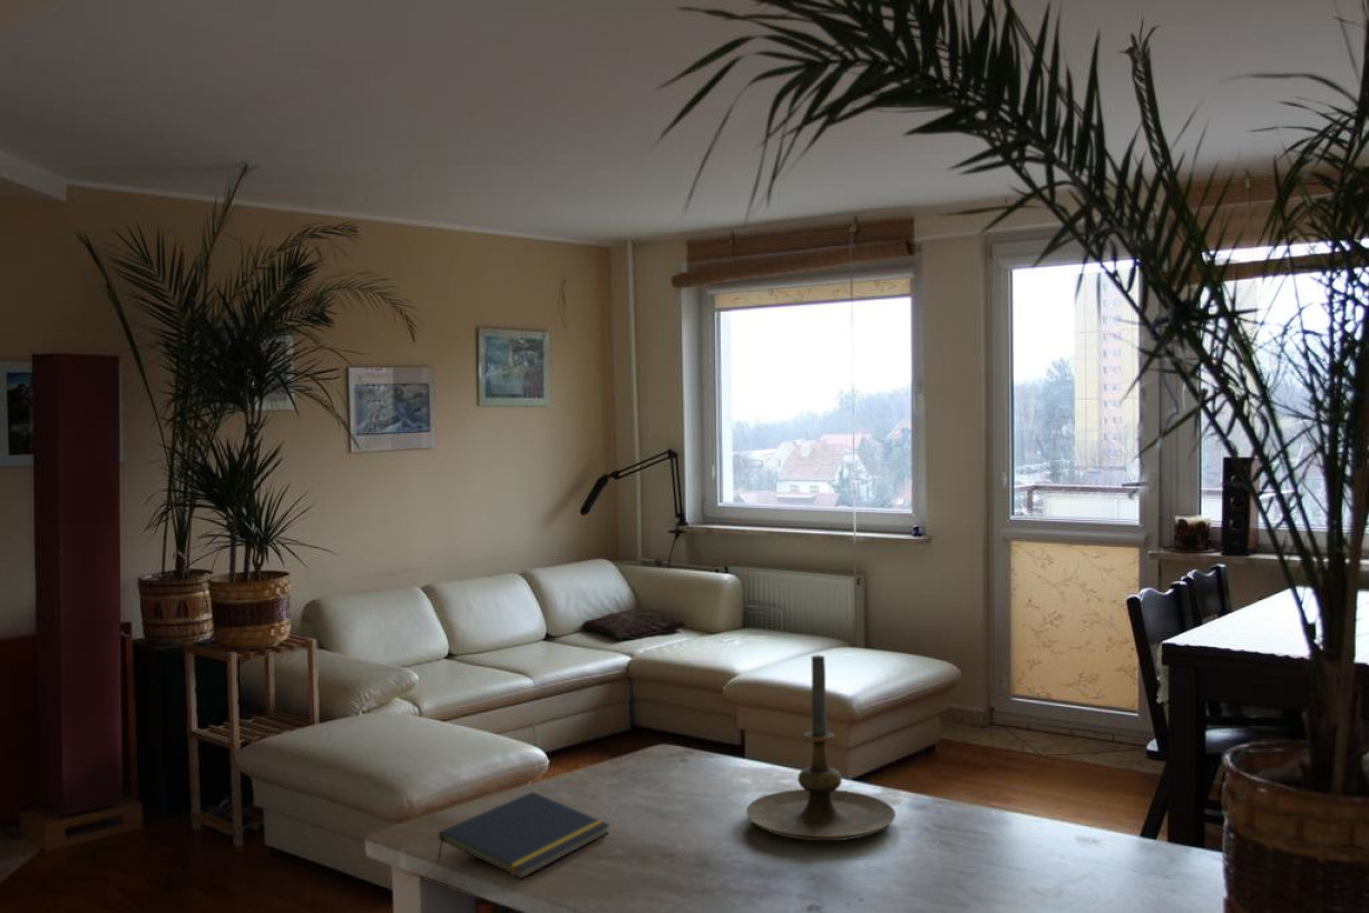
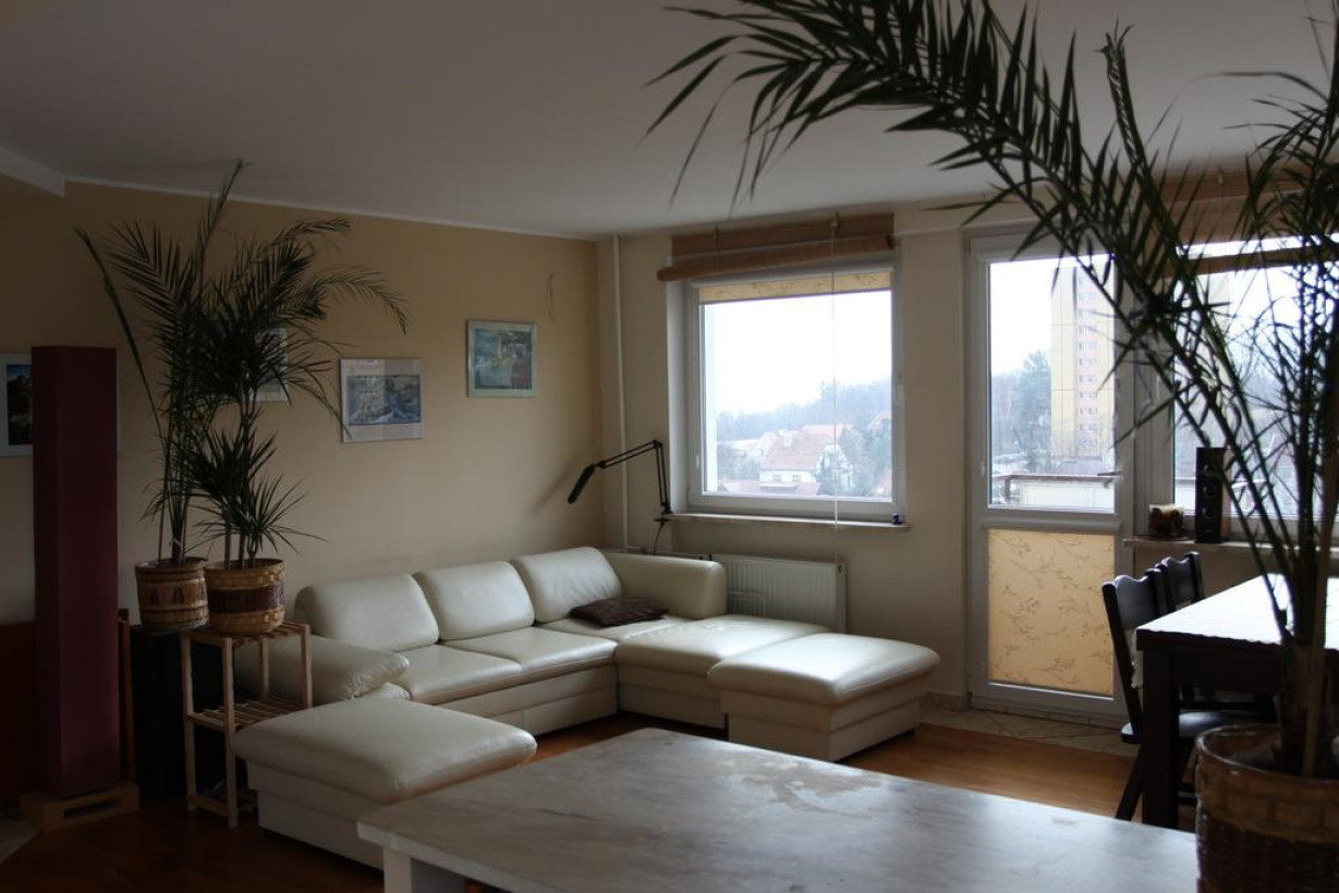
- notepad (527, 832)
- candle holder (819, 737)
